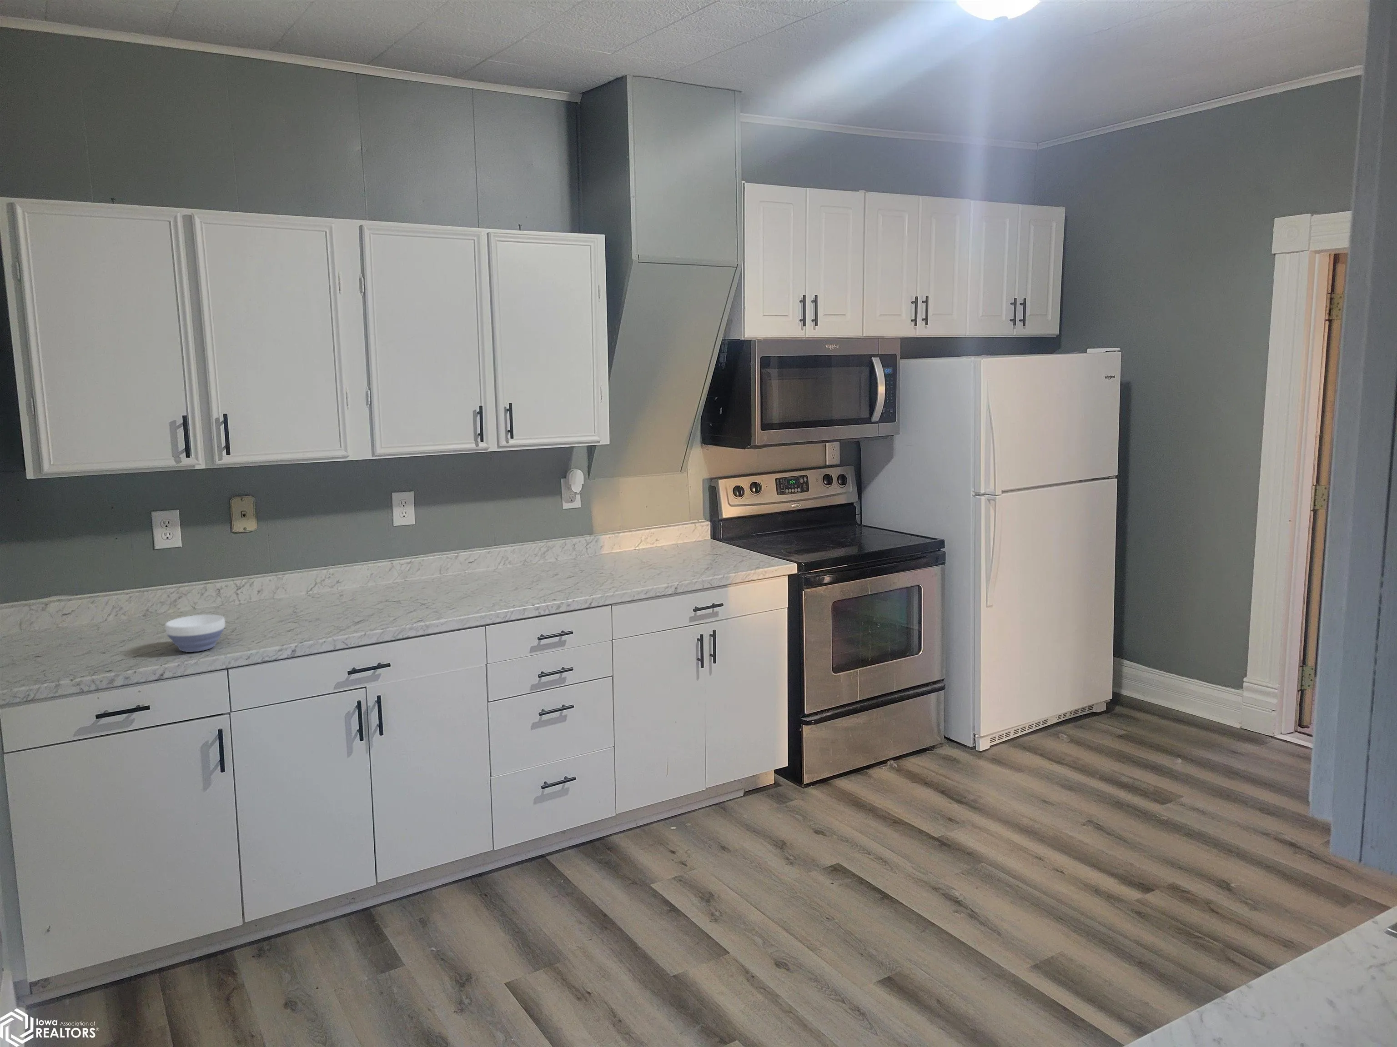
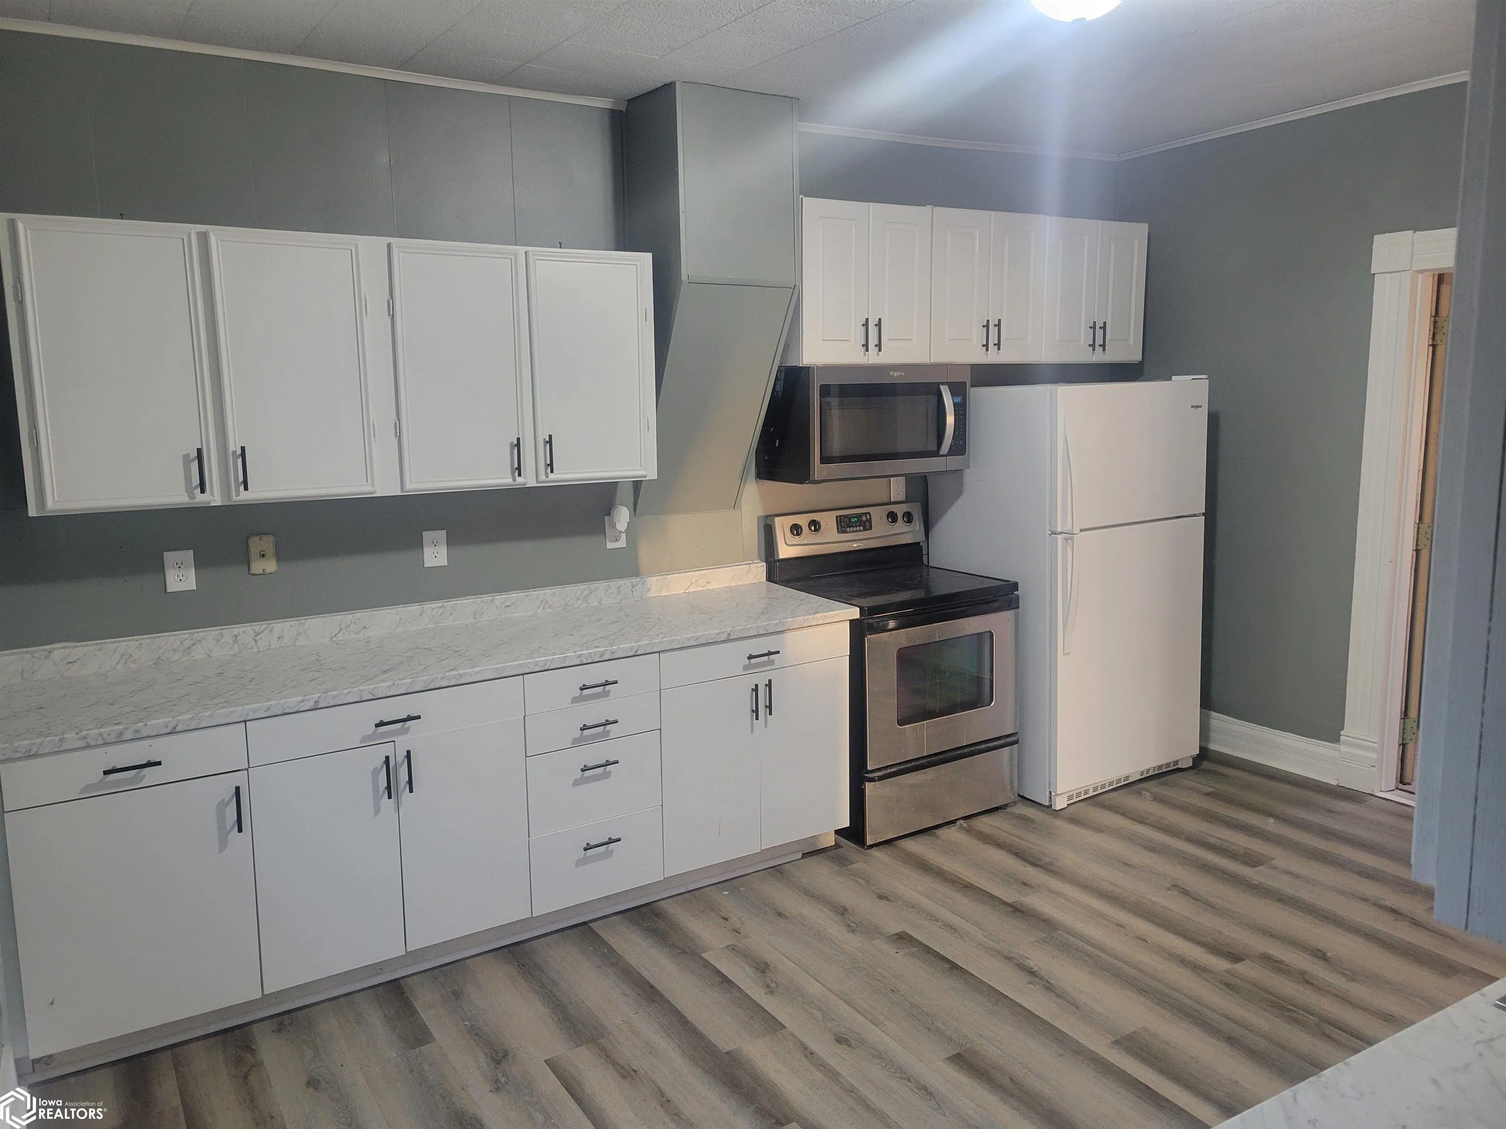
- bowl (196, 635)
